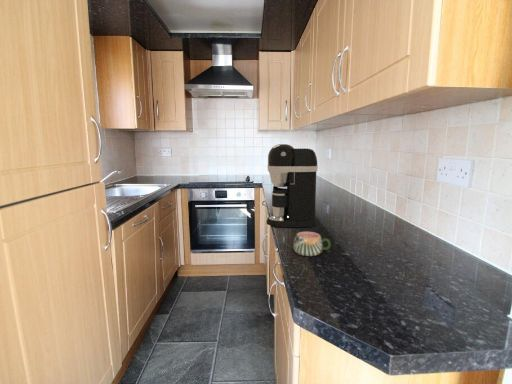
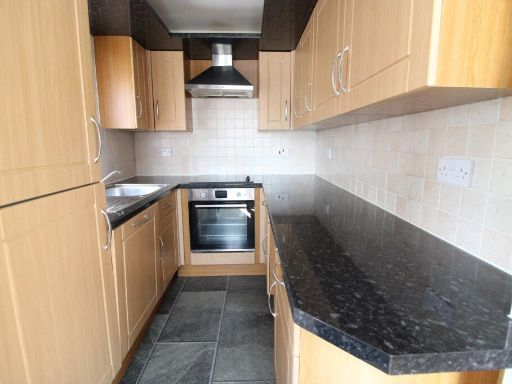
- coffee maker (292, 184)
- mug (311, 243)
